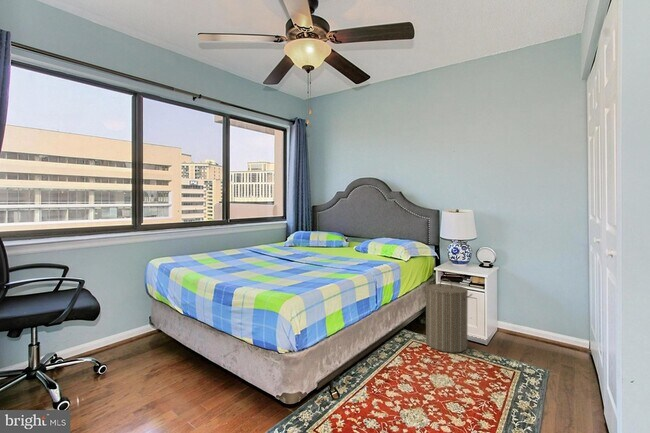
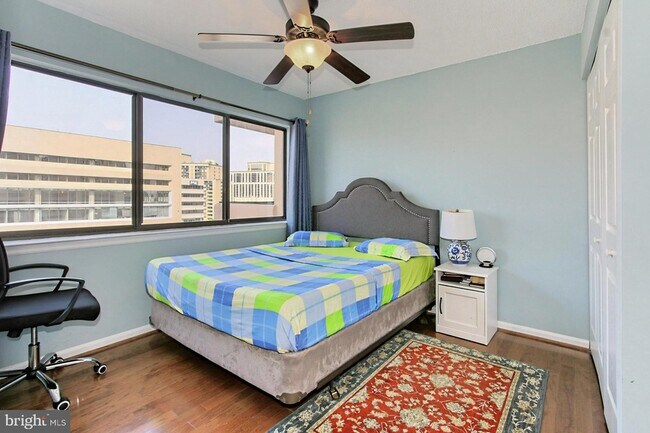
- laundry hamper (446, 311)
